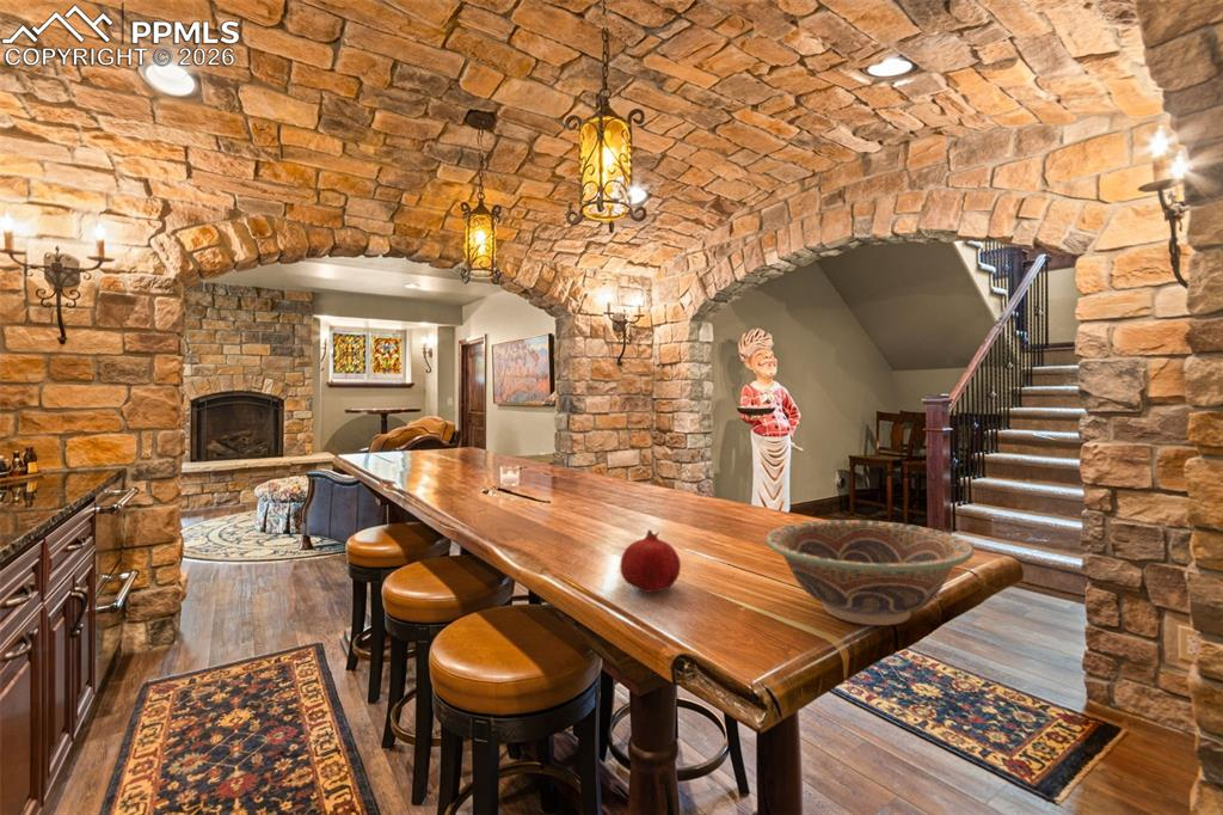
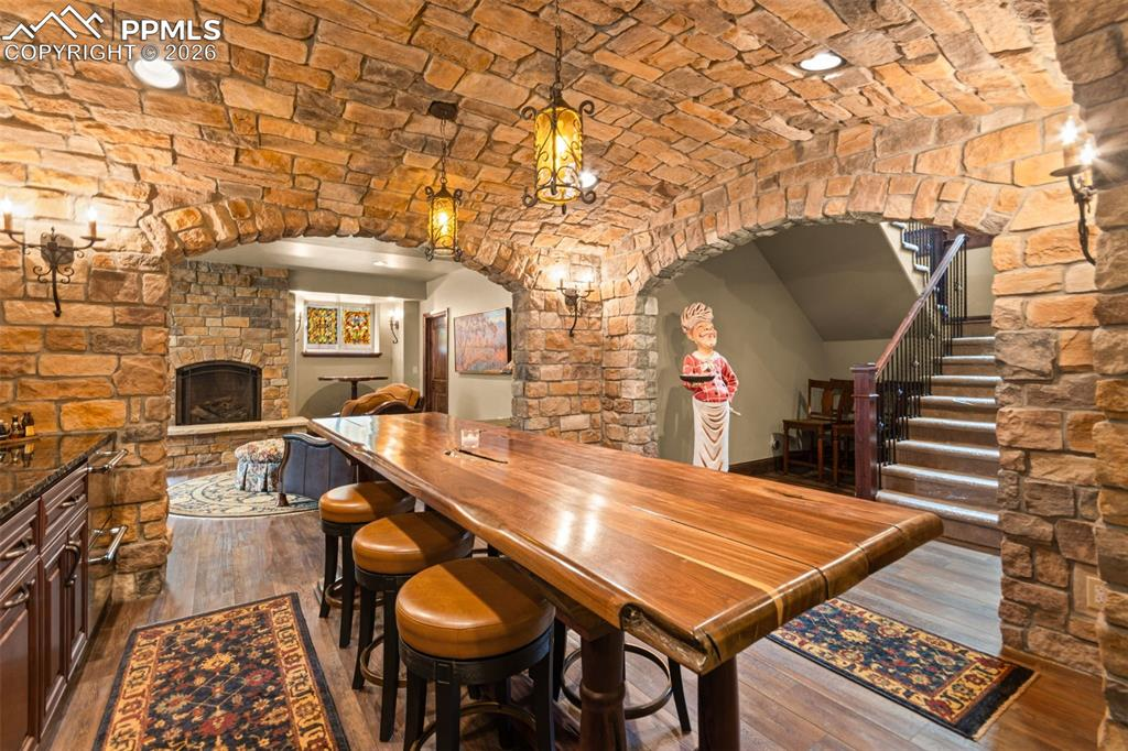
- decorative bowl (861, 572)
- fruit (650, 559)
